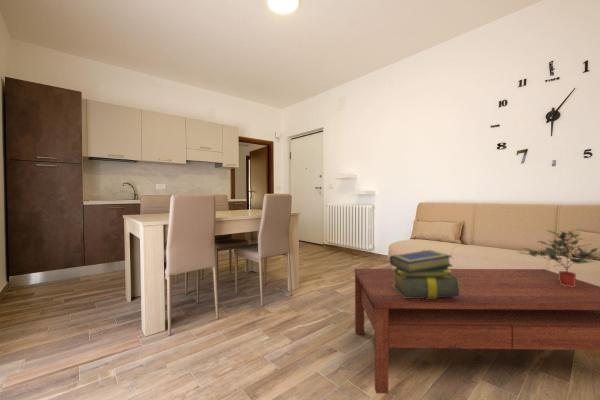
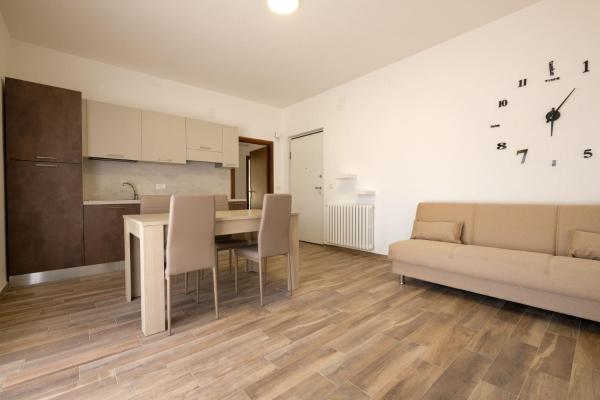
- potted plant (561, 255)
- coffee table (474, 320)
- stack of books (421, 272)
